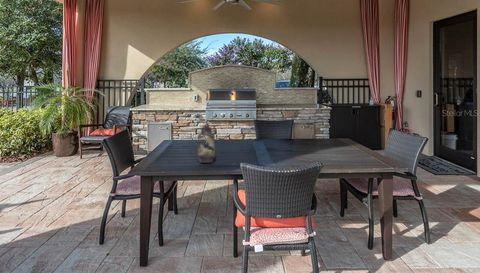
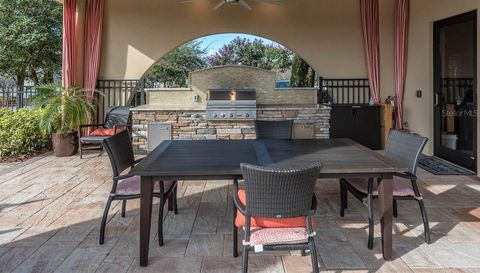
- lantern (206, 135)
